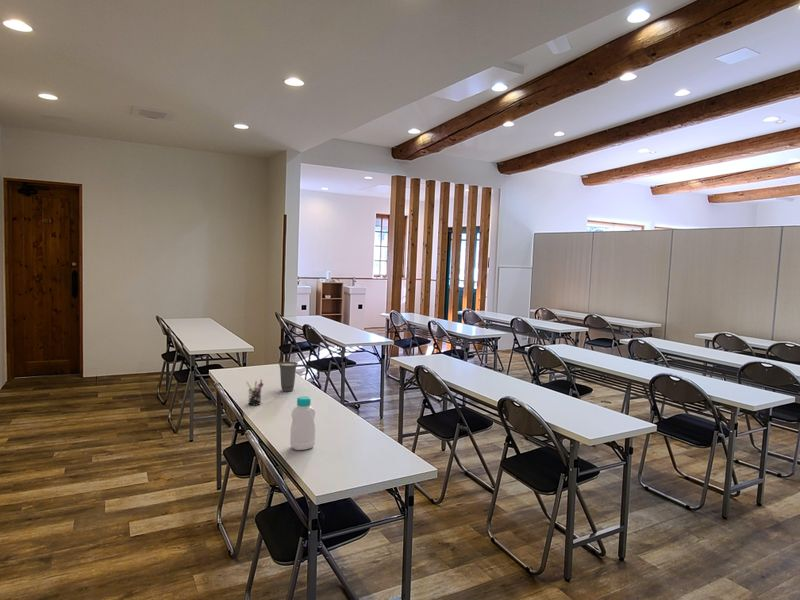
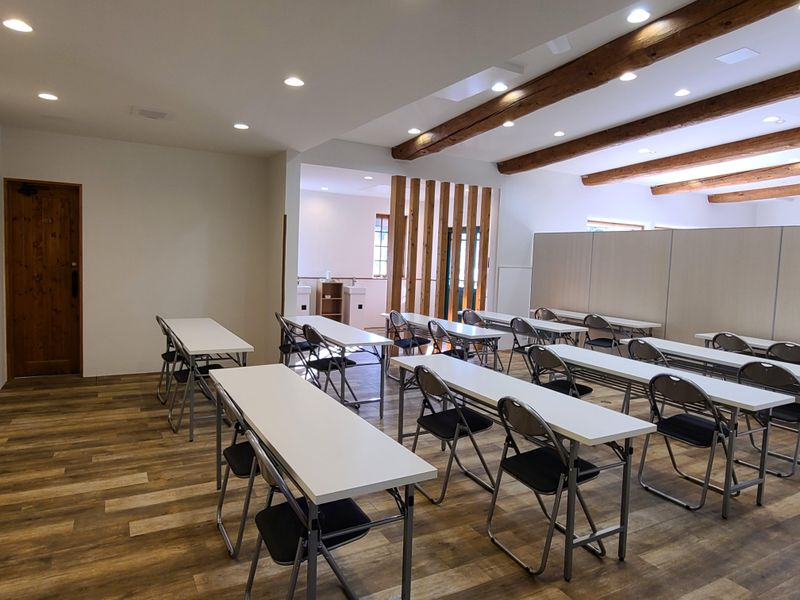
- bottle (303, 422)
- cup (287, 376)
- pen holder (255, 391)
